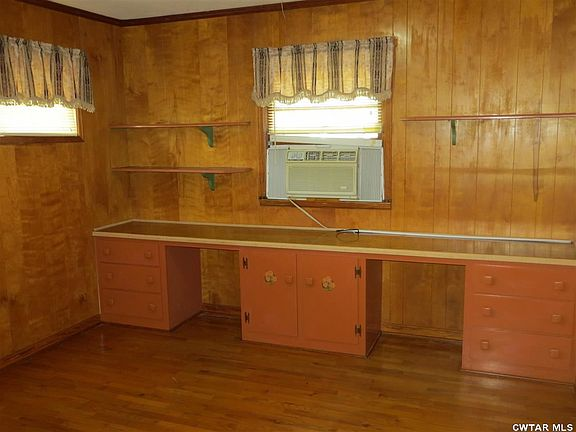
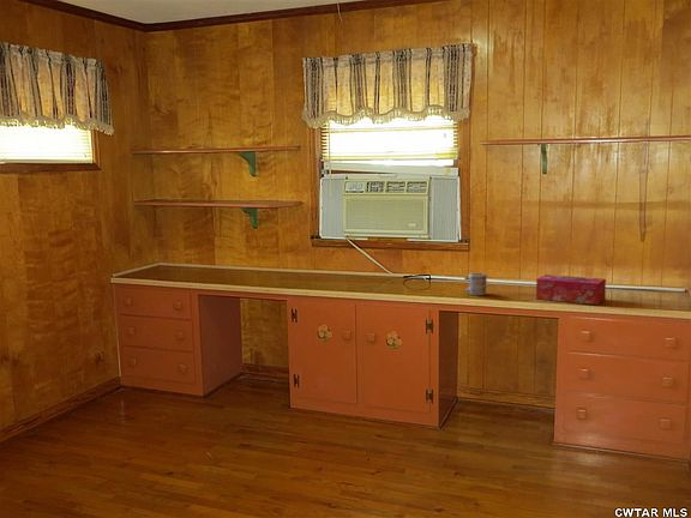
+ mug (475, 282)
+ tissue box (570, 289)
